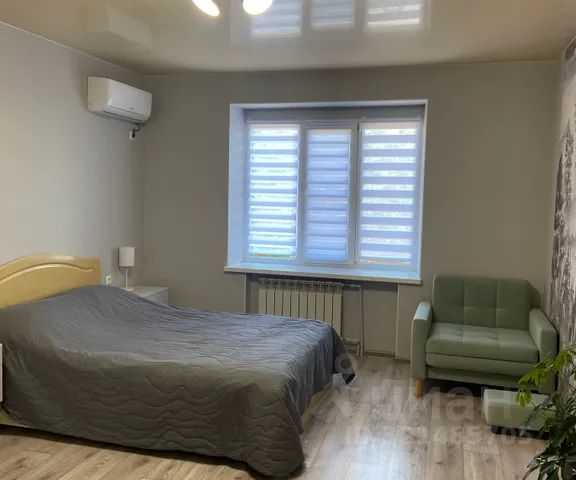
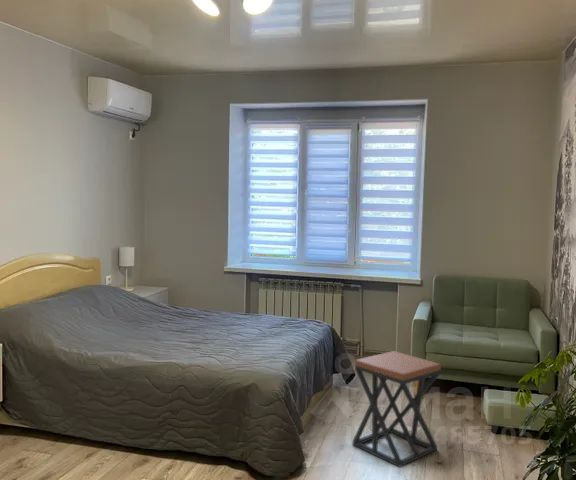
+ stool (395, 404)
